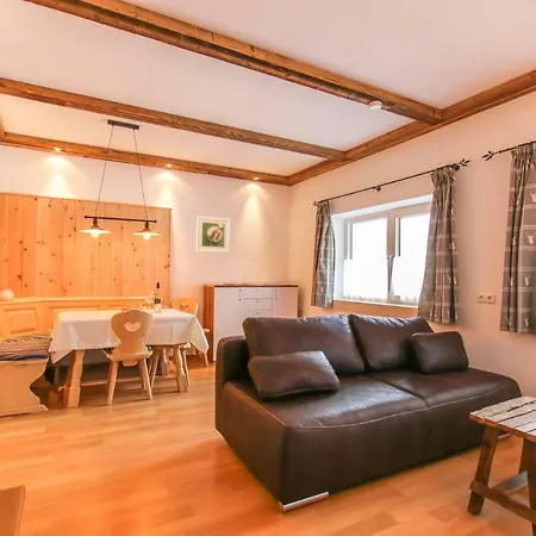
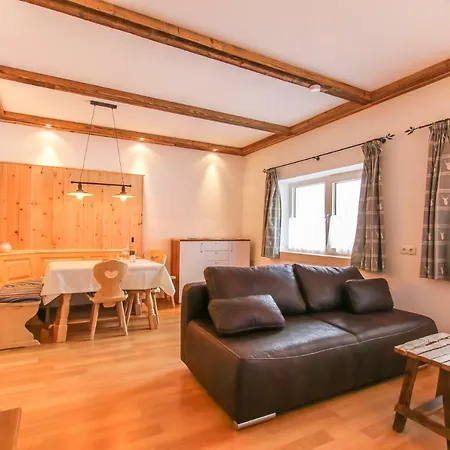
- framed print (213, 235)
